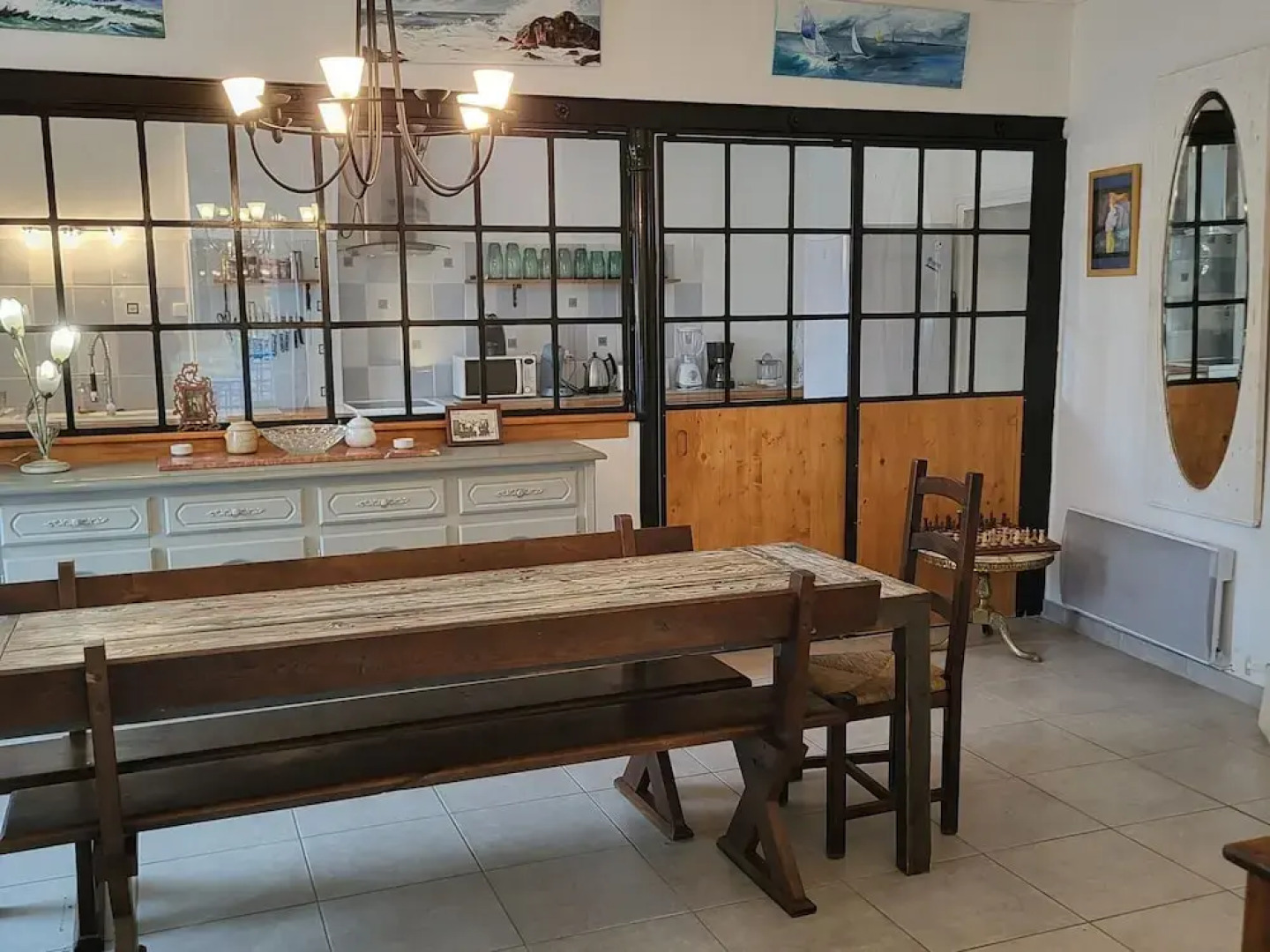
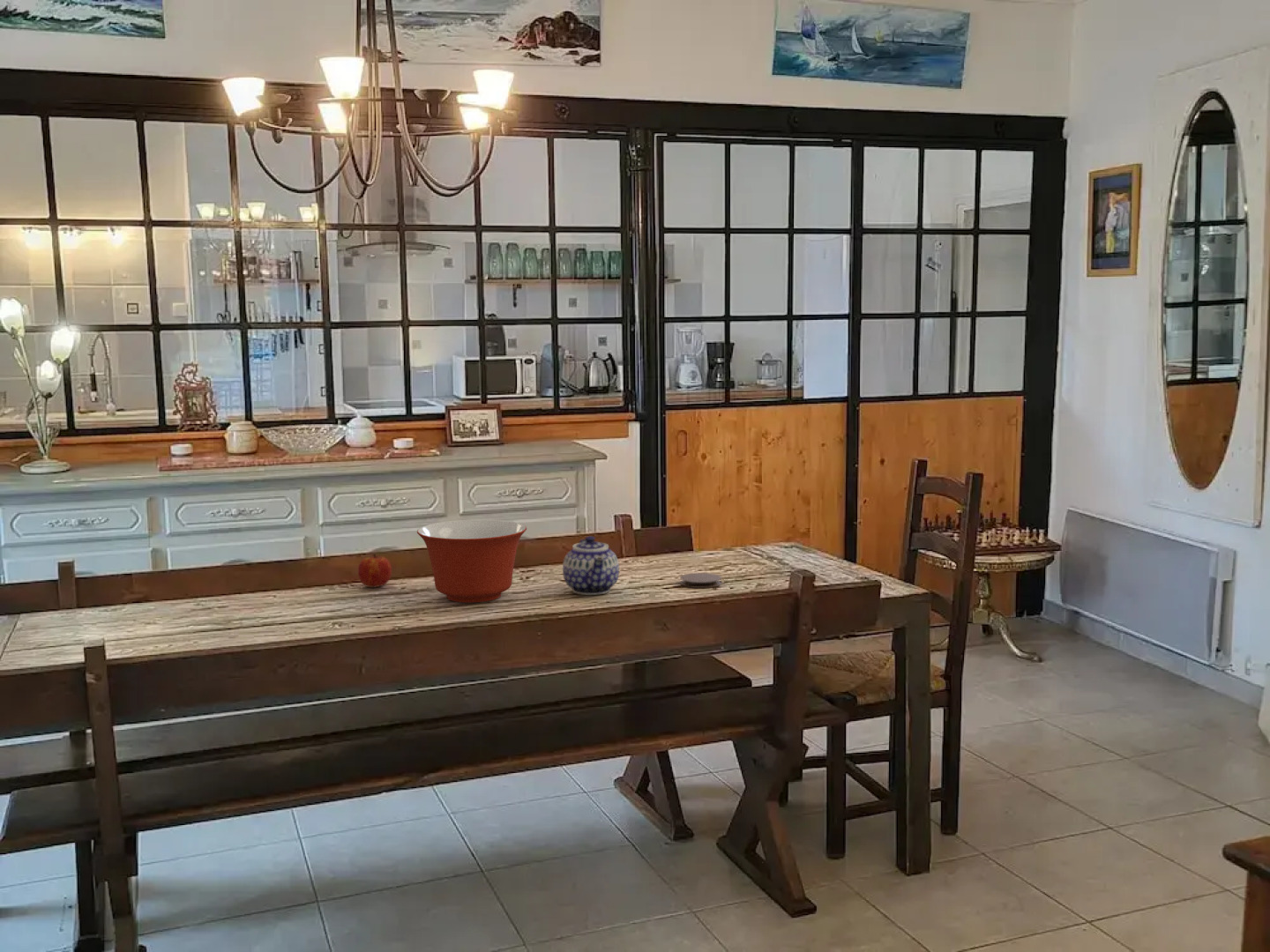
+ fruit (374, 569)
+ teapot (591, 563)
+ coaster (700, 580)
+ mixing bowl (473, 562)
